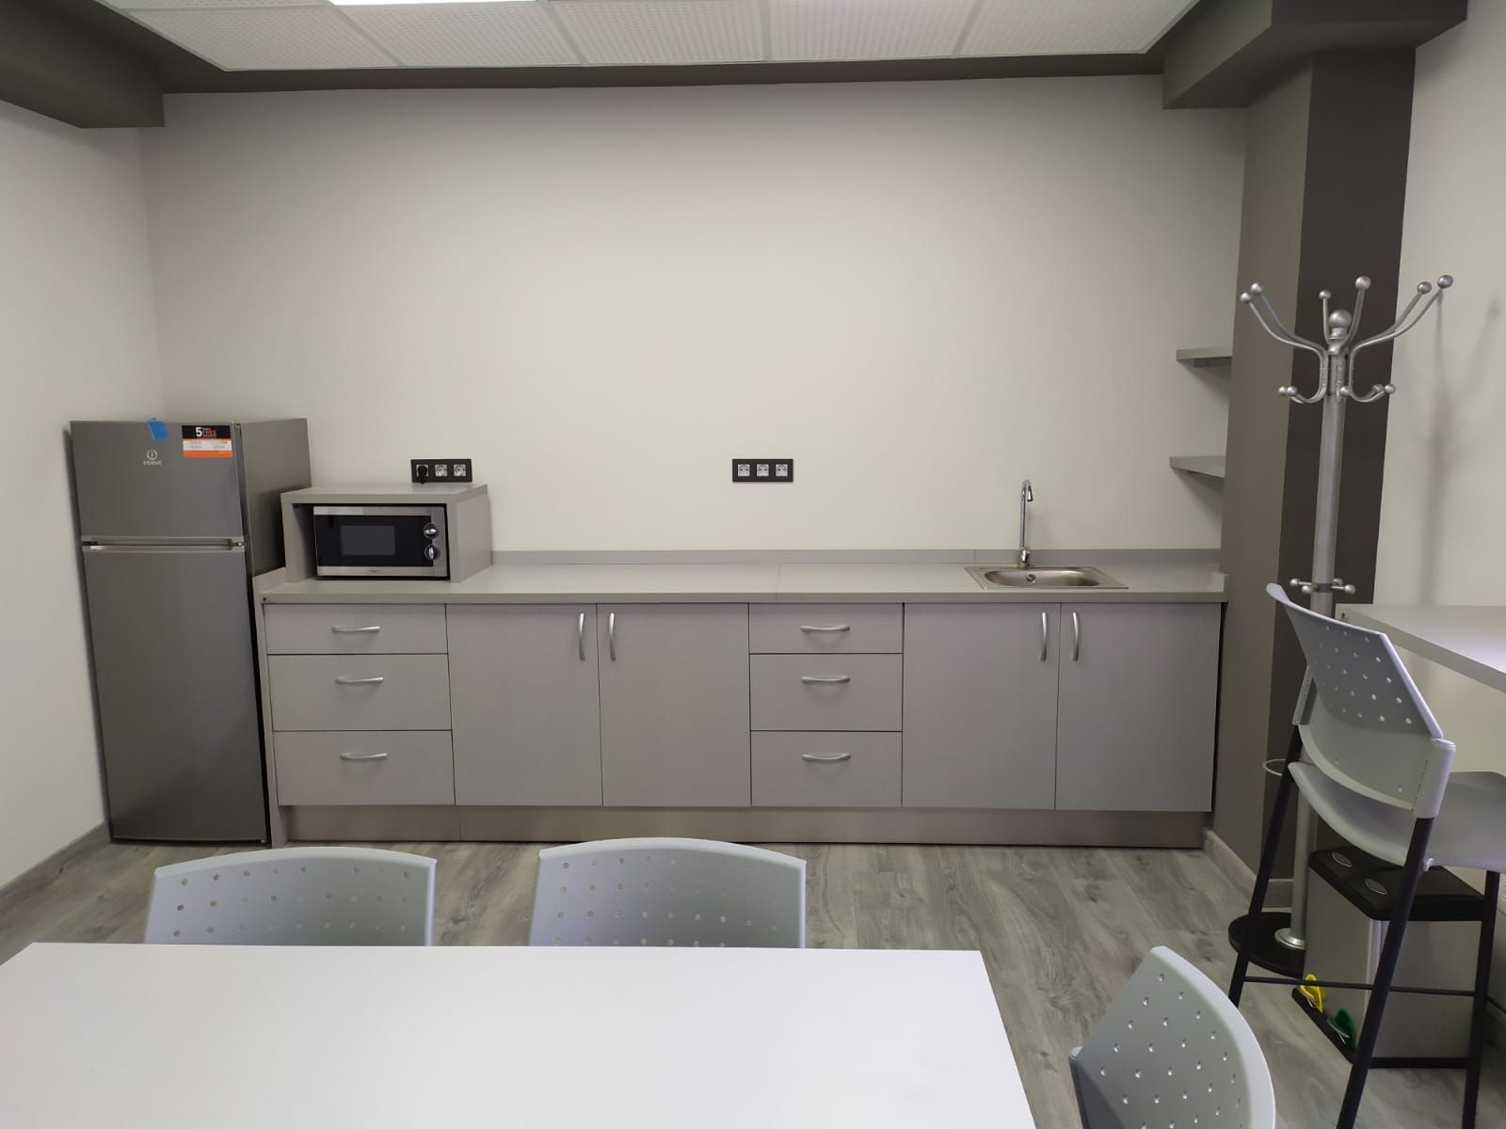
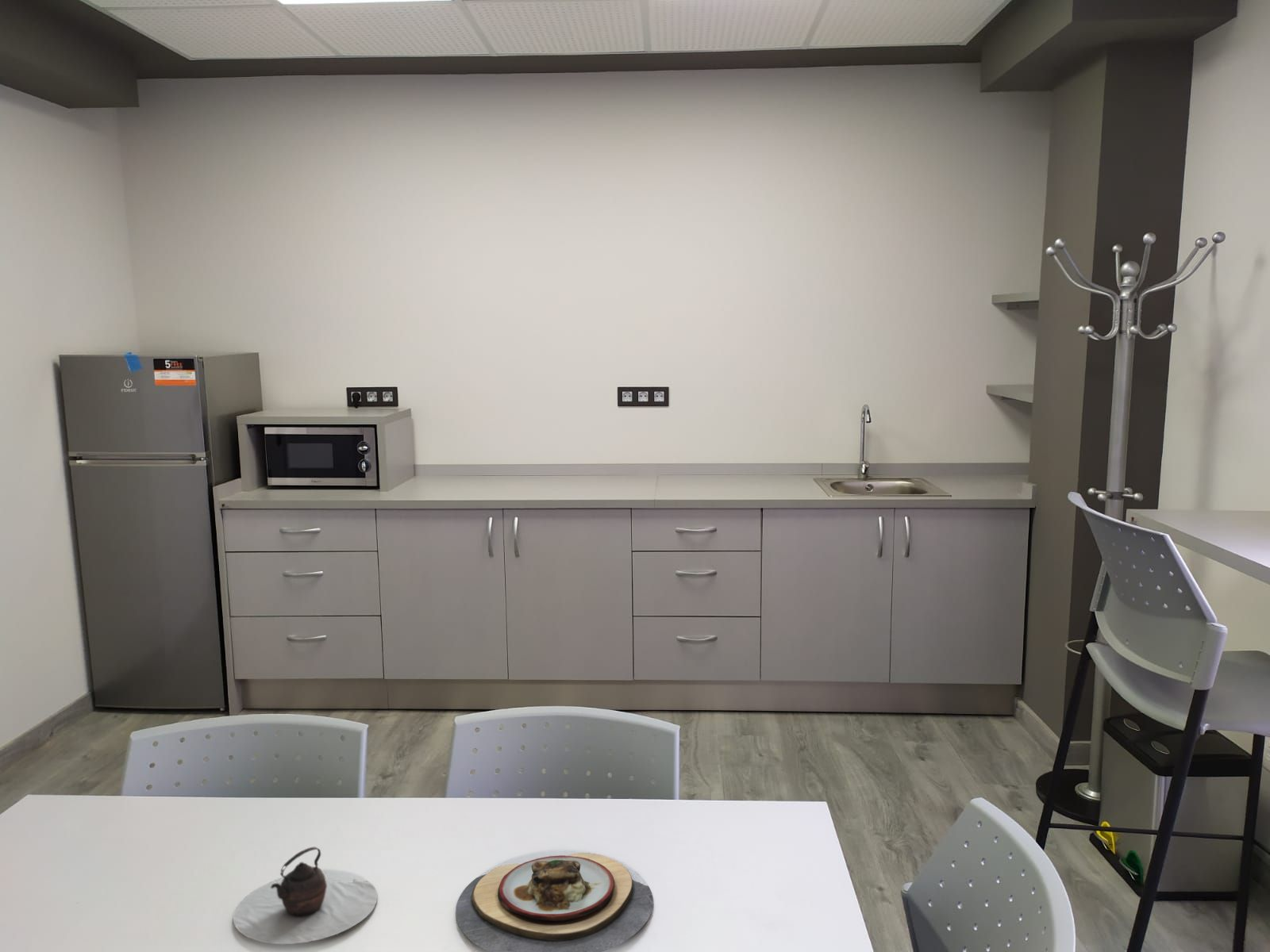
+ teapot (305, 876)
+ plate (555, 881)
